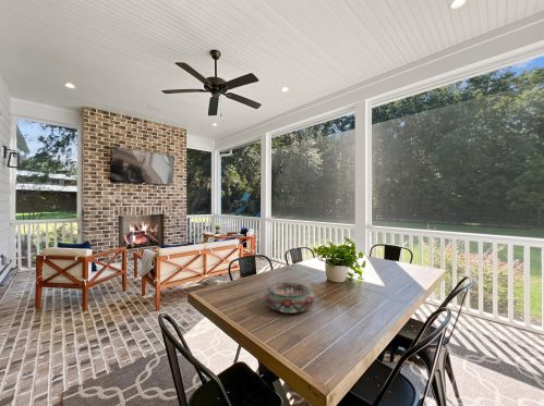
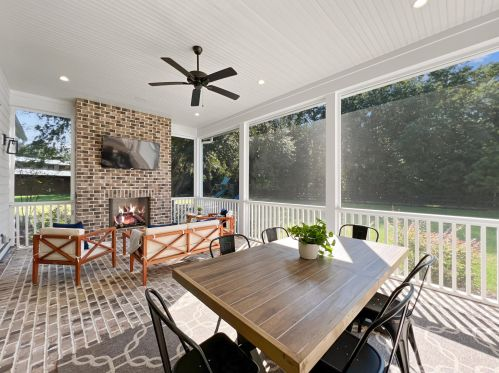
- decorative bowl (289, 296)
